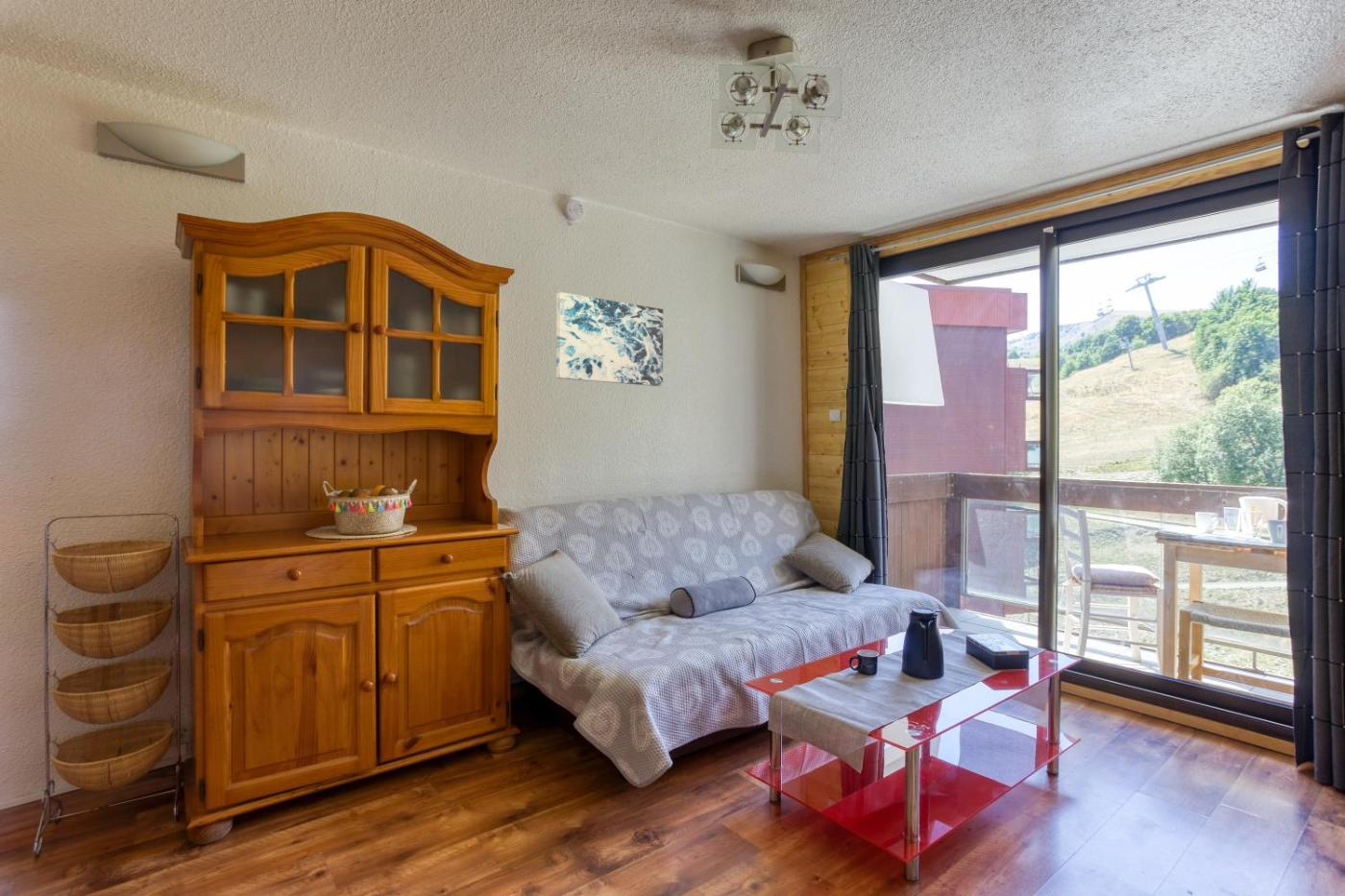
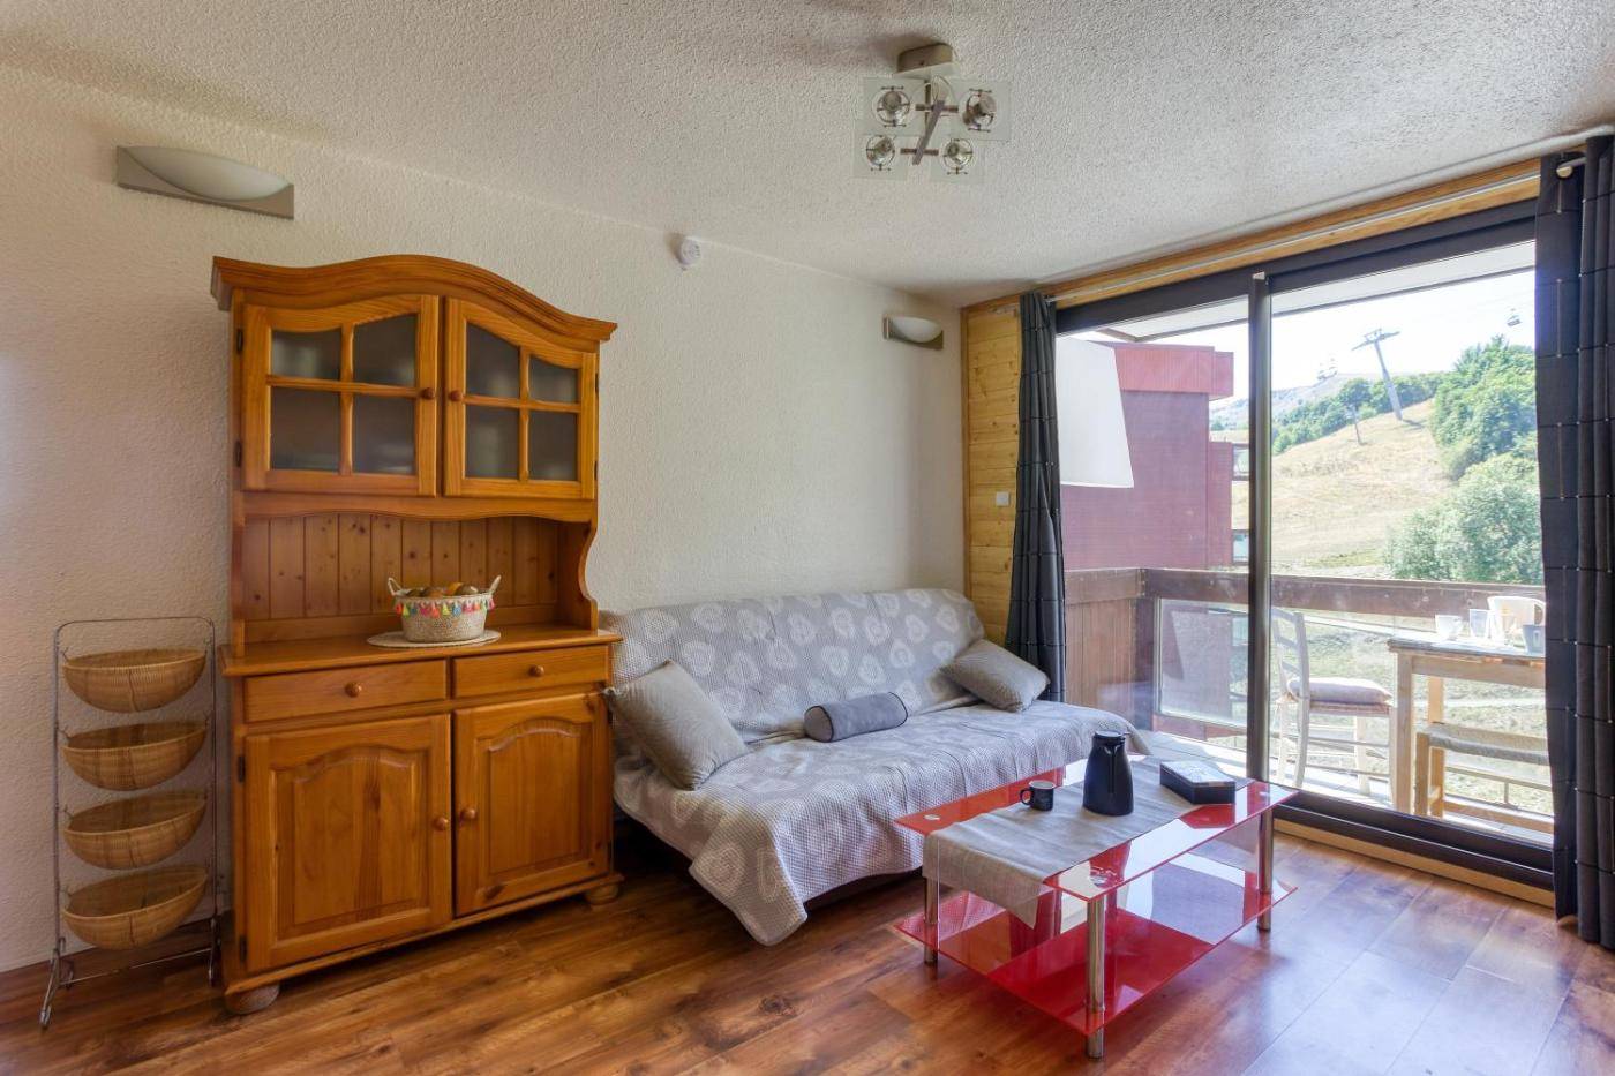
- wall art (612, 342)
